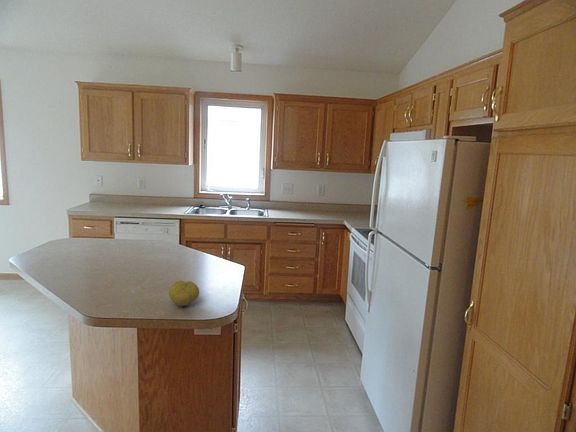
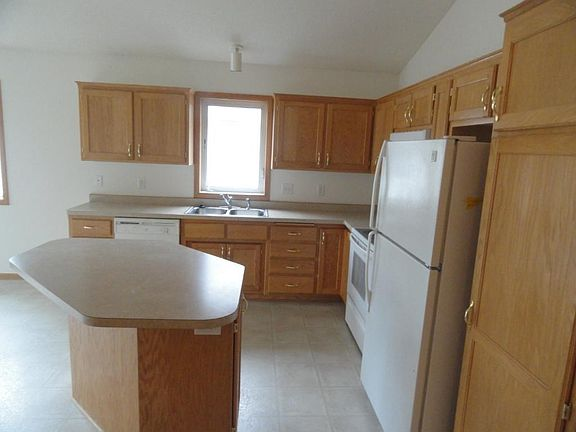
- fruit (183, 293)
